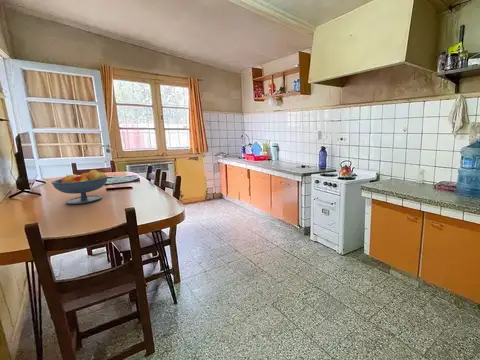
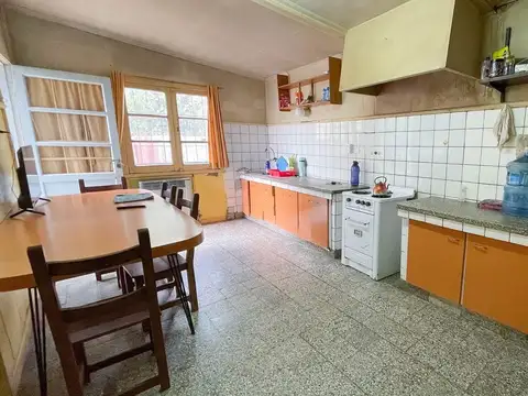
- fruit bowl (82, 185)
